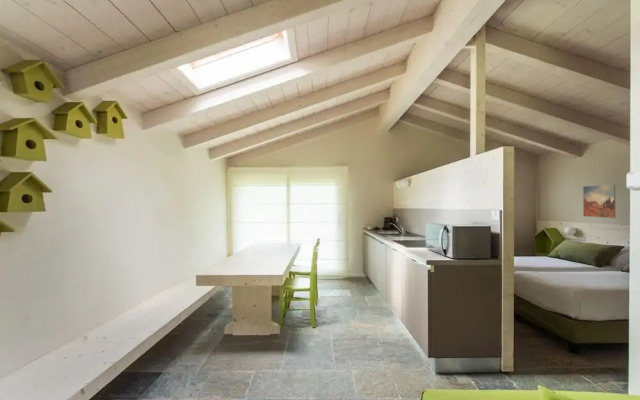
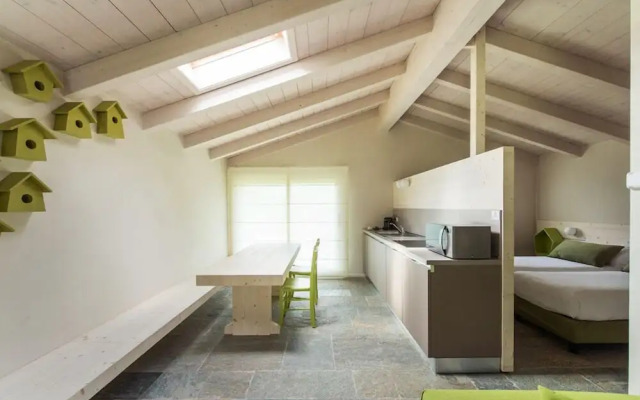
- wall art (598, 201)
